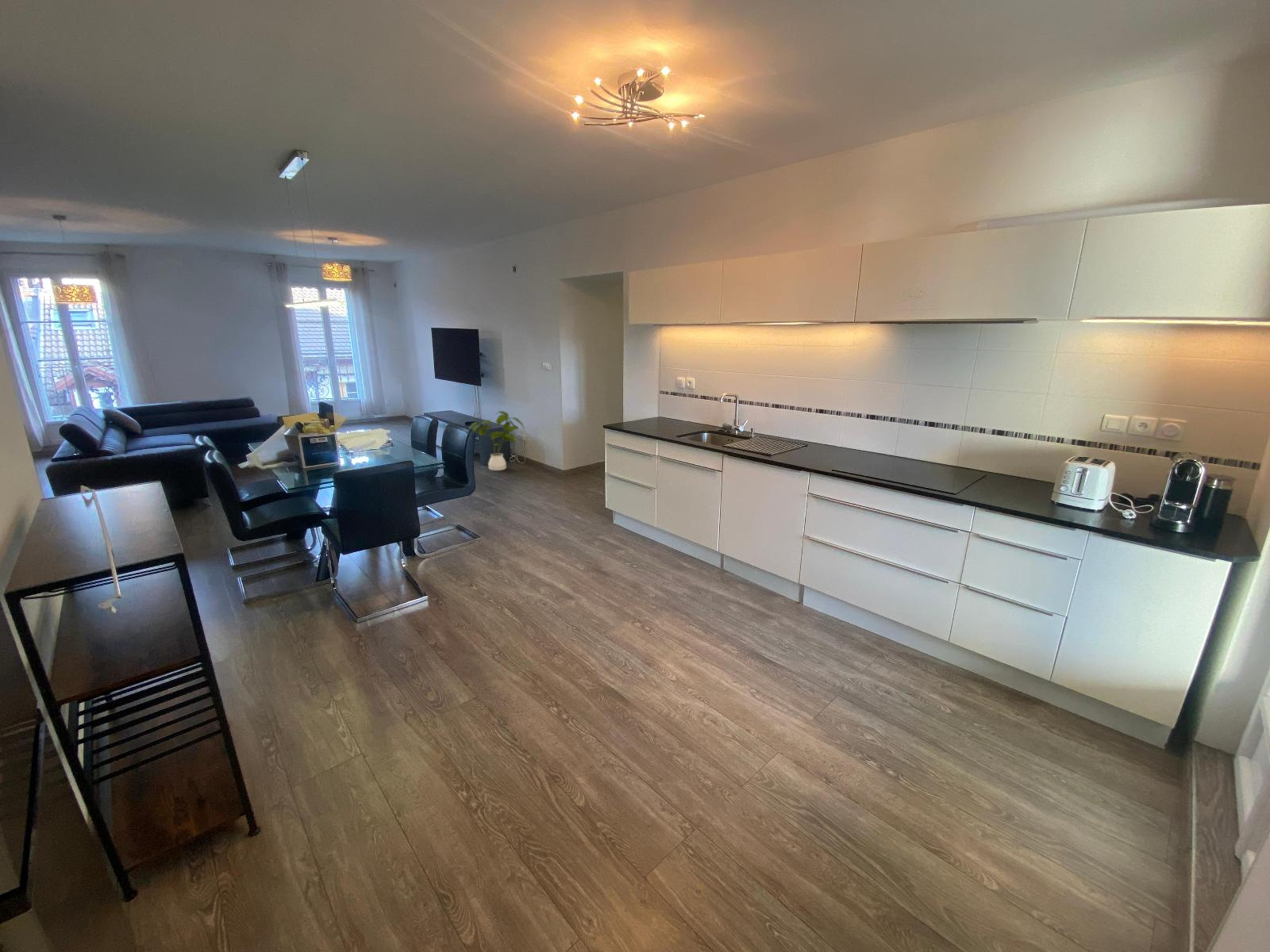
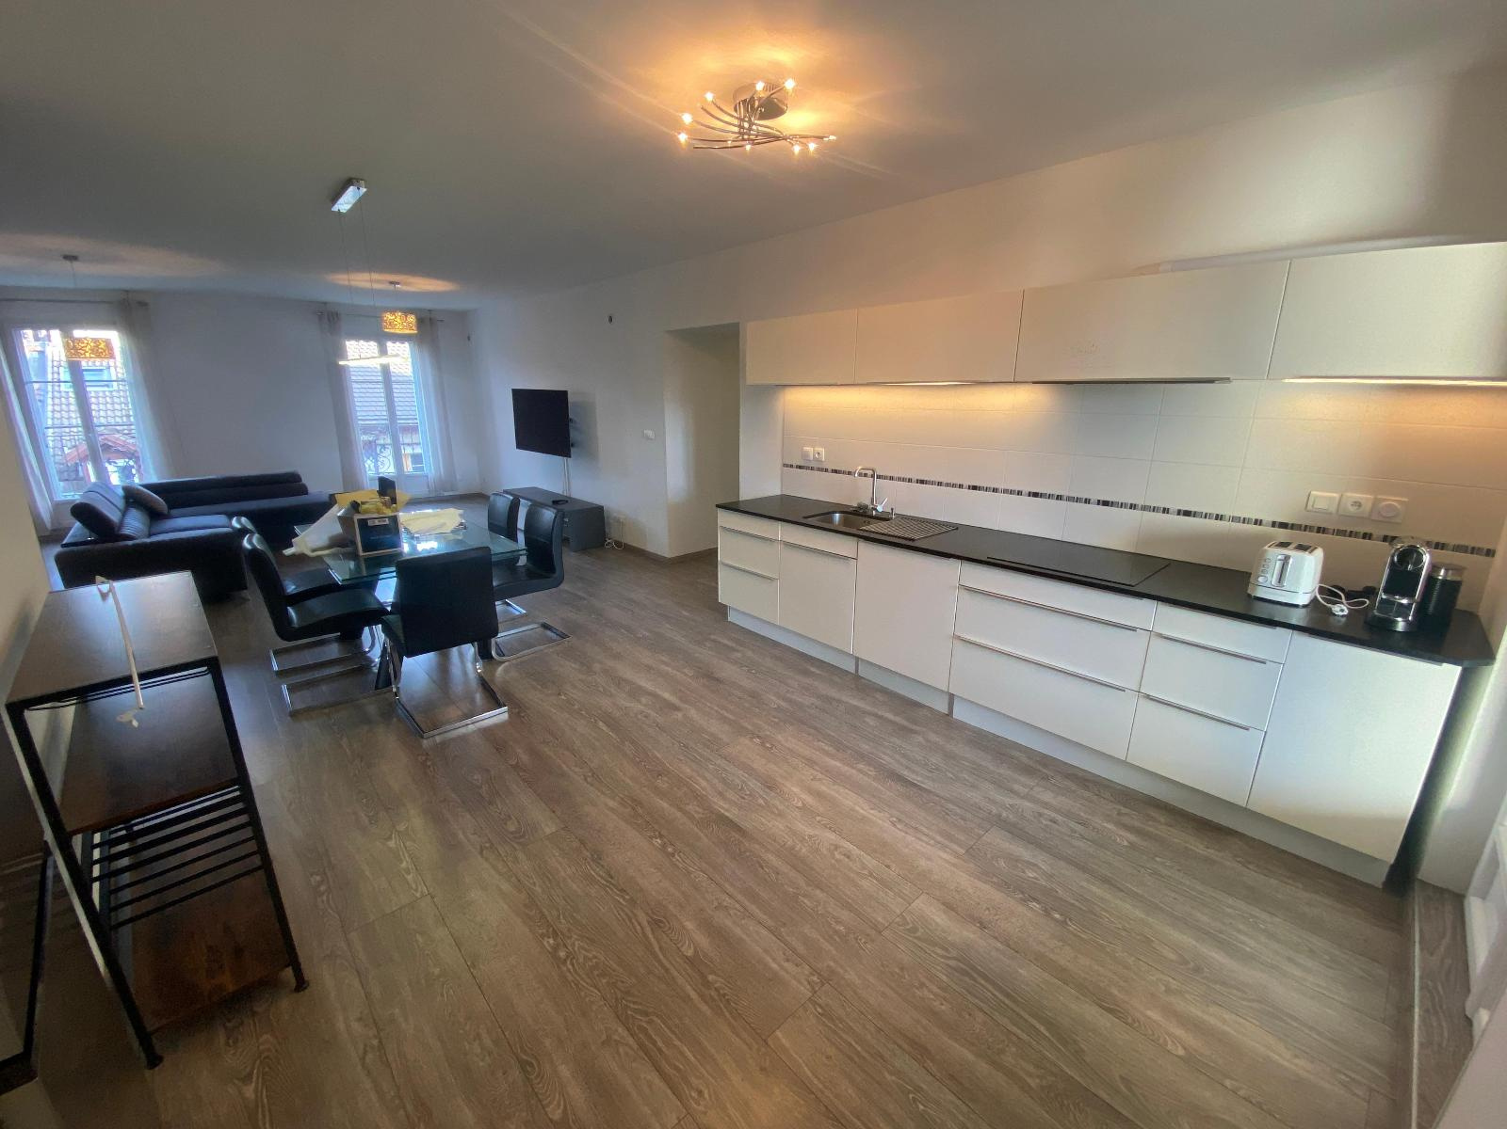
- house plant (502, 440)
